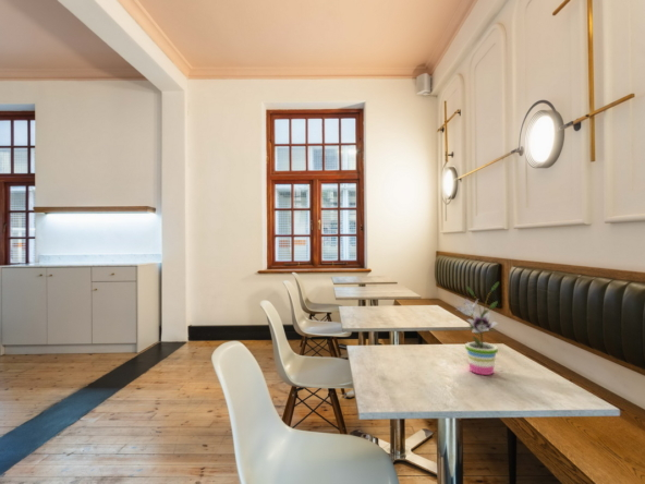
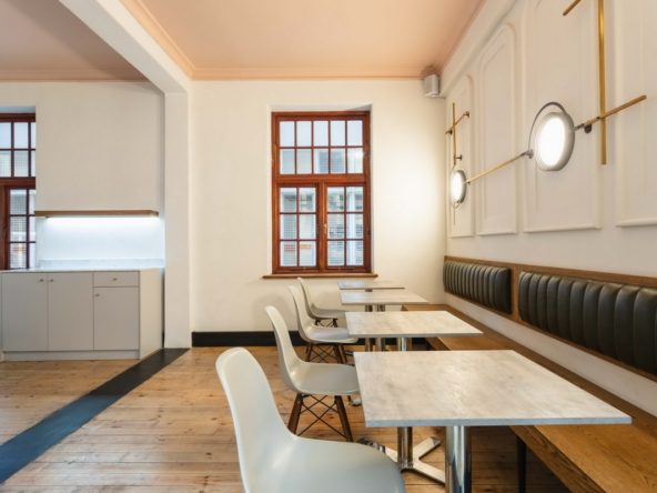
- potted plant (475, 326)
